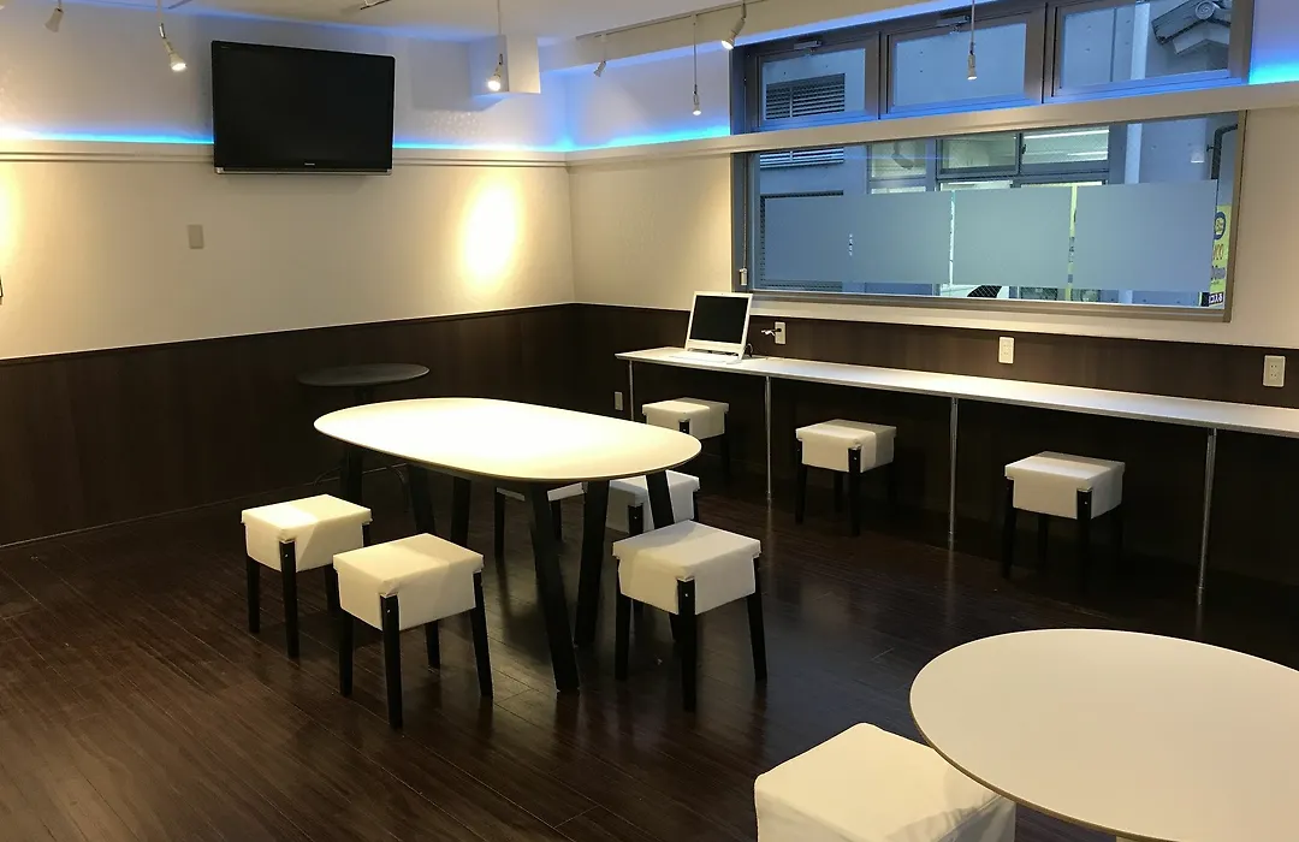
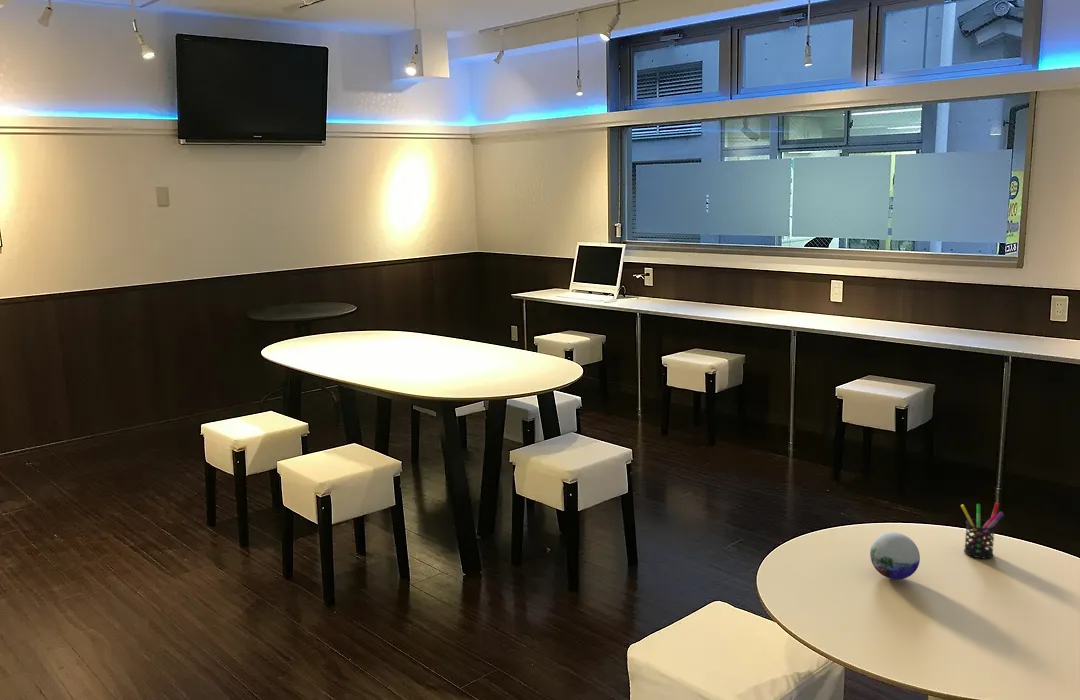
+ decorative orb (894, 555)
+ pen holder (981, 527)
